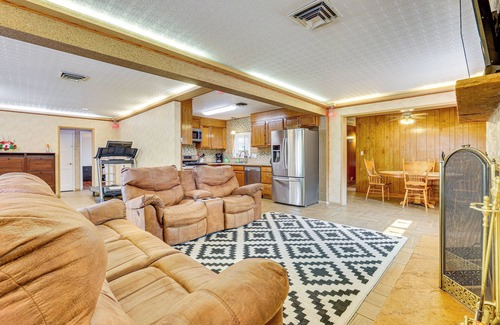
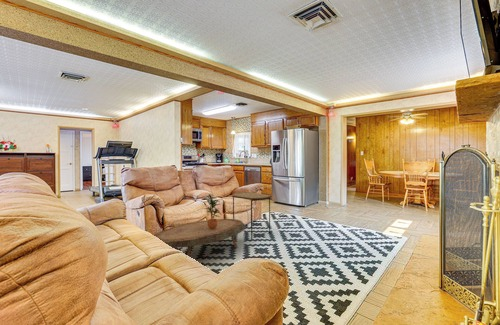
+ potted plant (212, 210)
+ side table (251, 214)
+ coffee table (203, 239)
